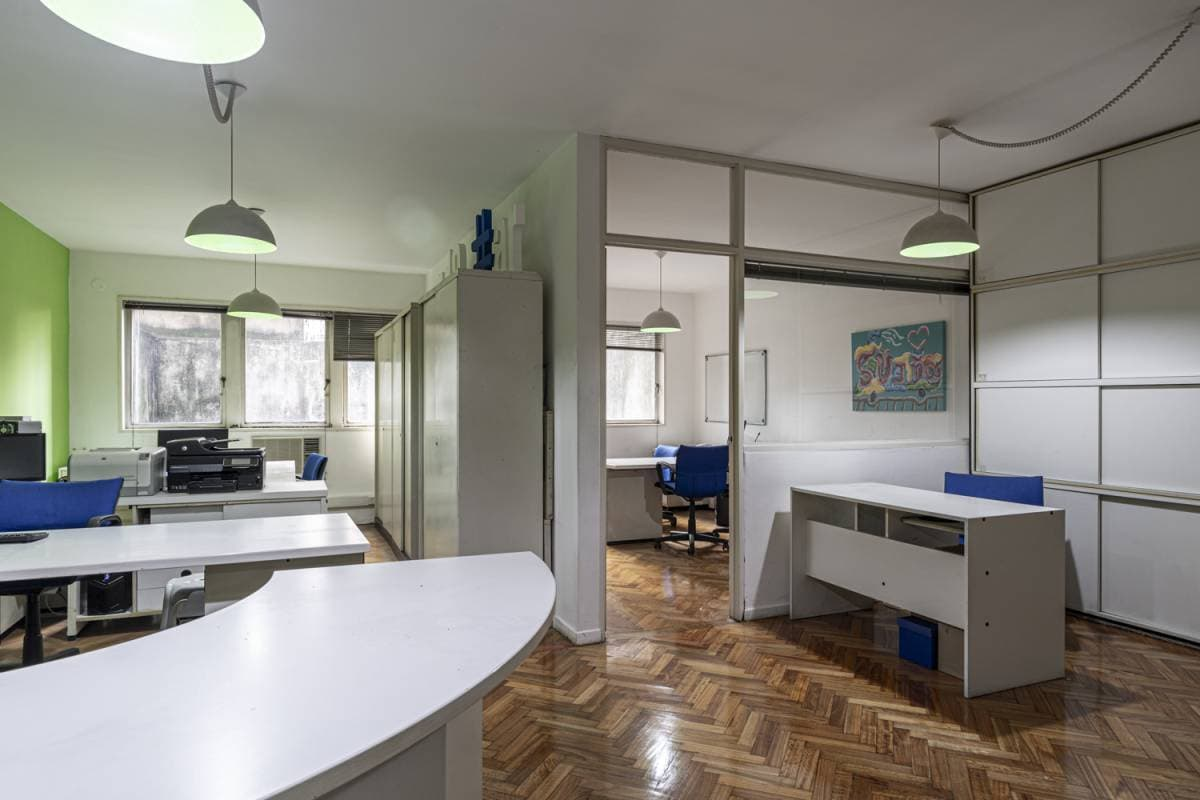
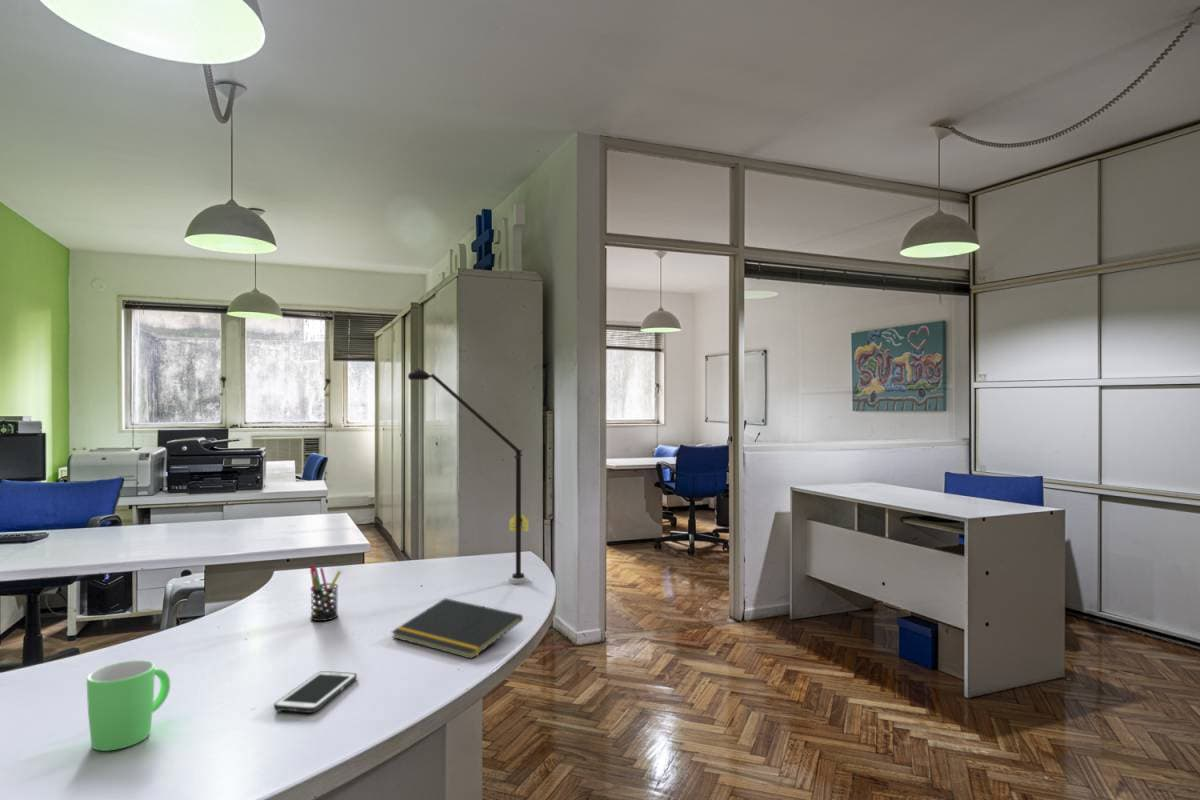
+ pen holder (321, 591)
+ desk lamp (516, 473)
+ cell phone (317, 690)
+ mug (132, 700)
+ notepad (457, 626)
